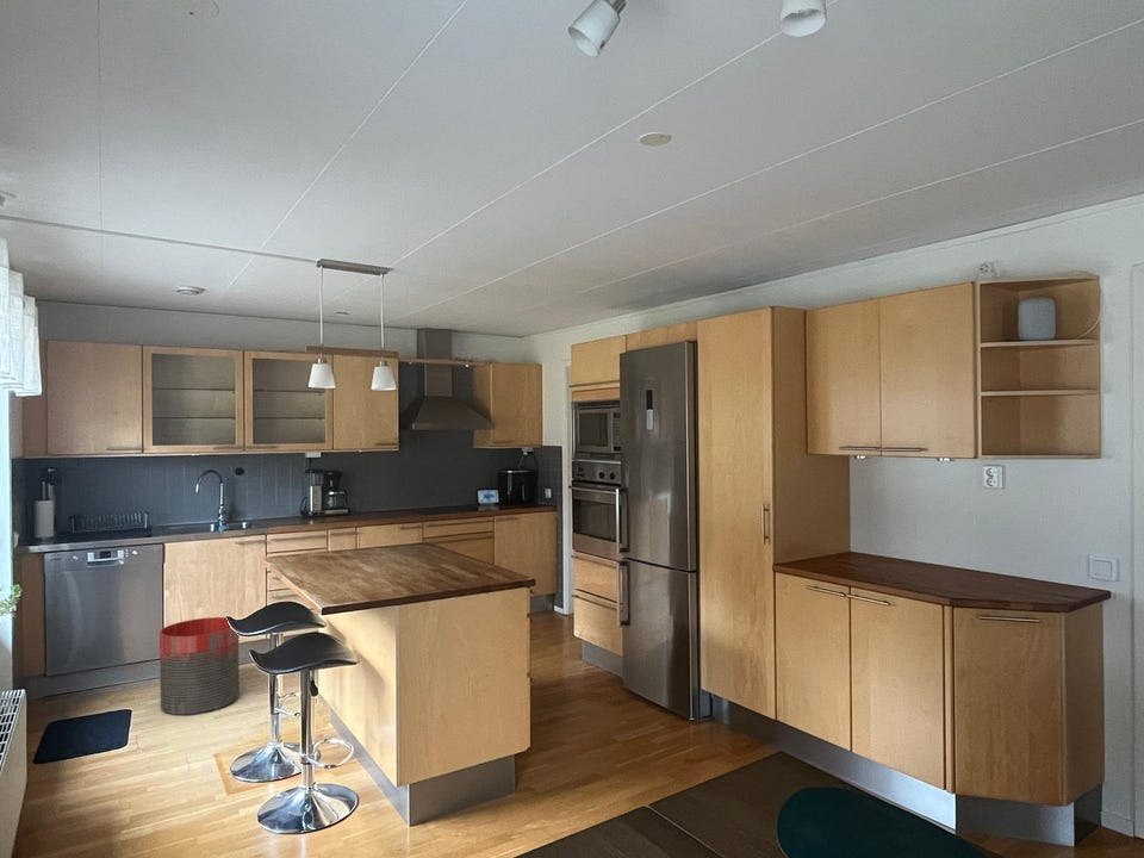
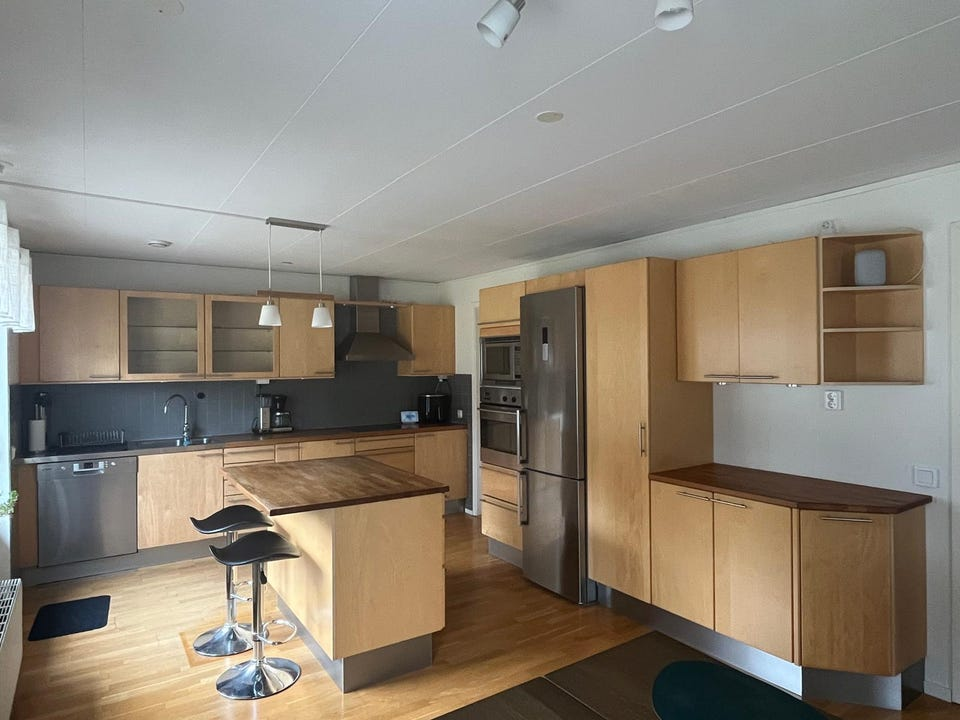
- trash can (200, 664)
